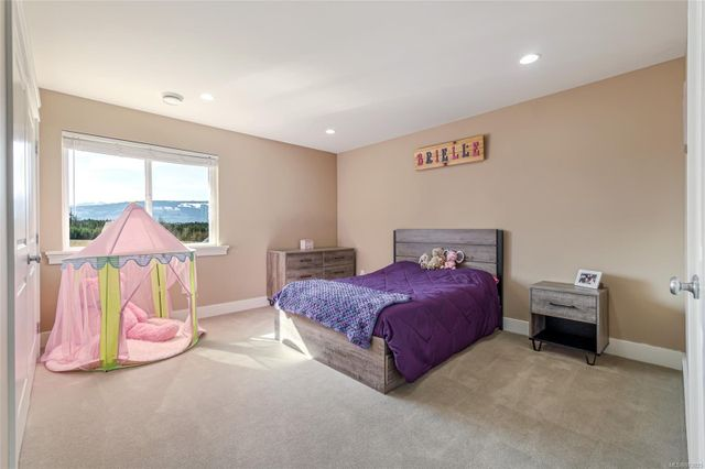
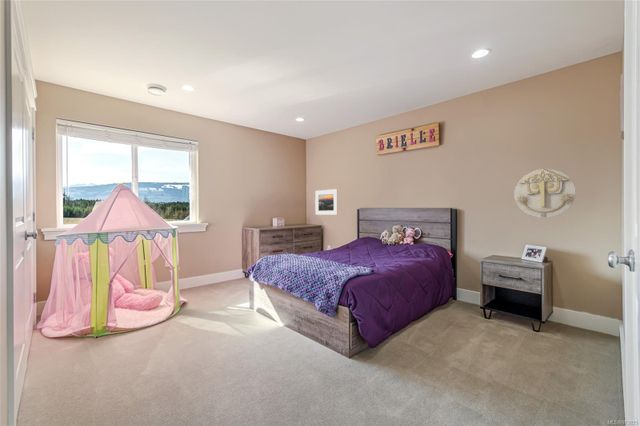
+ wall decoration (542, 193)
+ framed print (326, 202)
